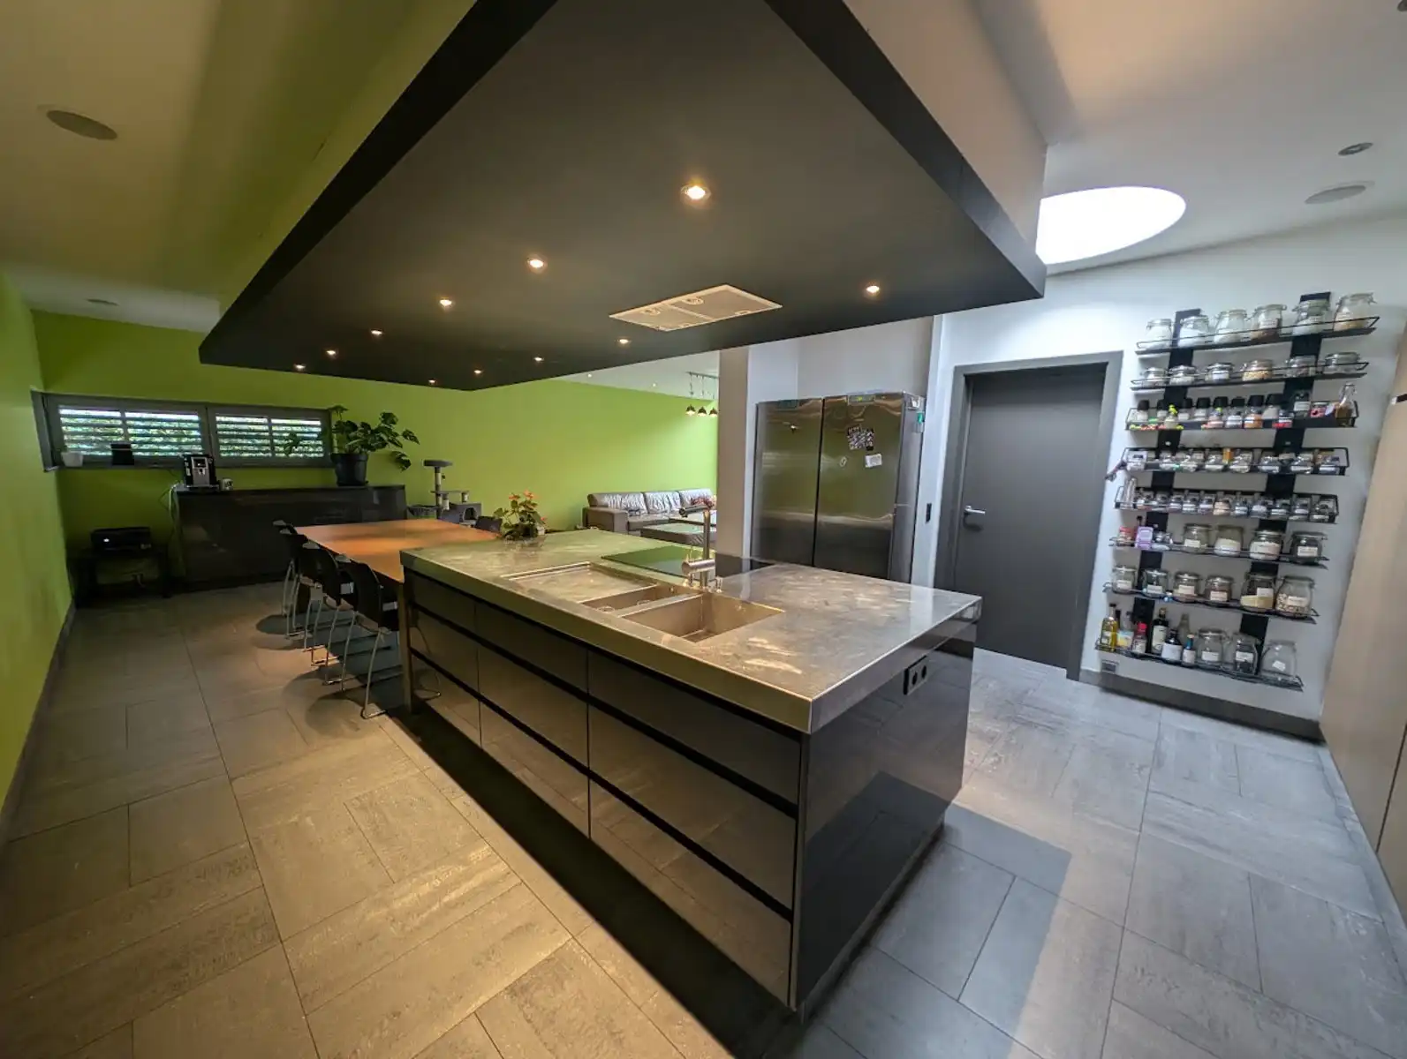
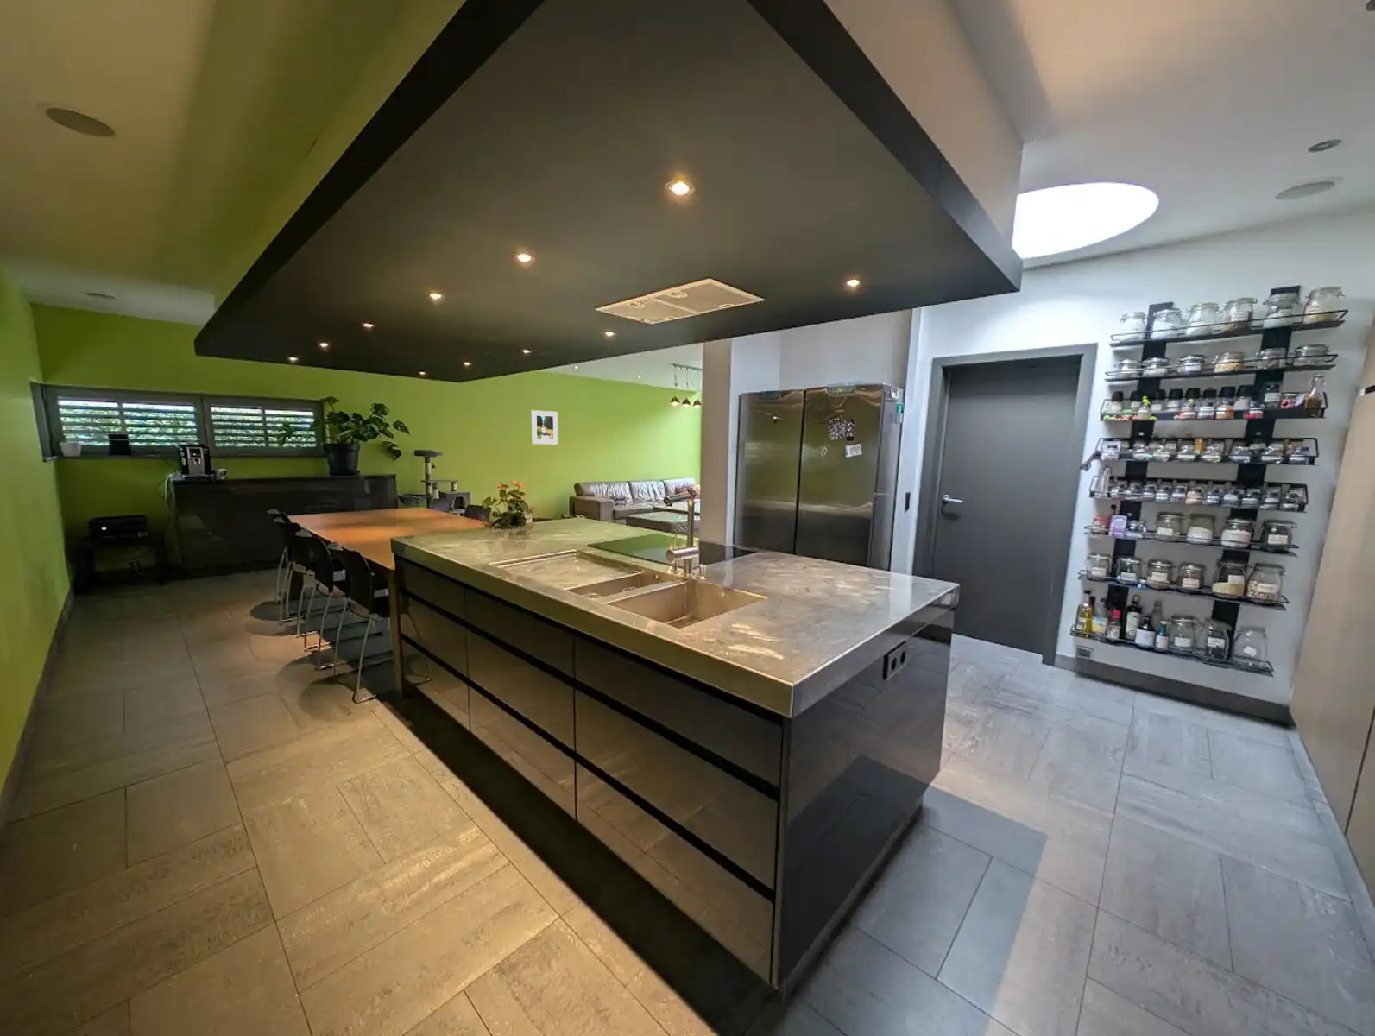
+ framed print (545, 428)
